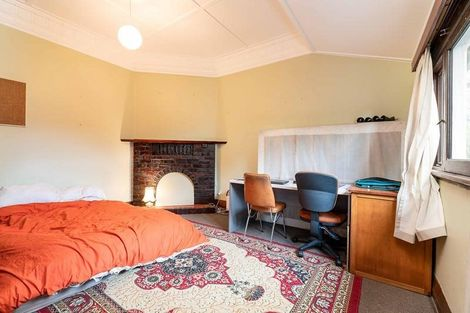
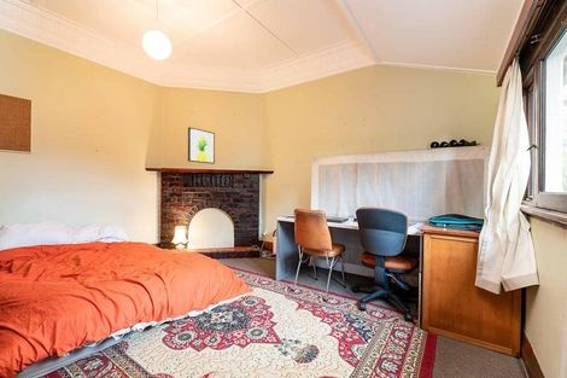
+ wall art (201, 146)
